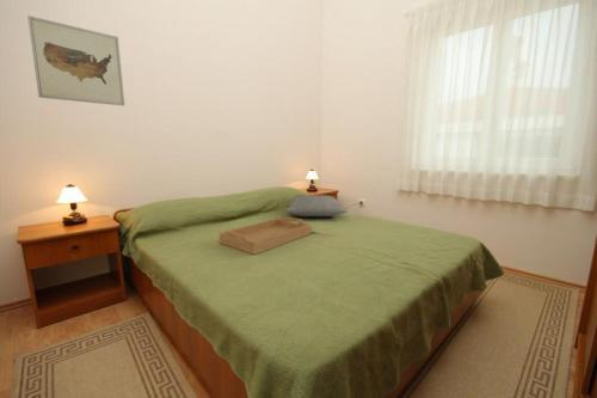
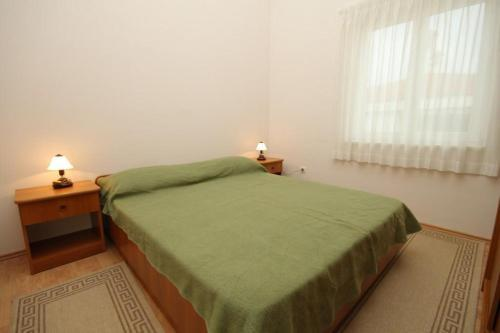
- serving tray (267, 231)
- pillow (314, 204)
- wall art (80, 65)
